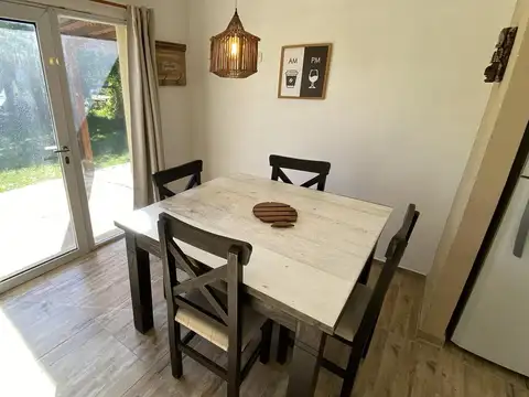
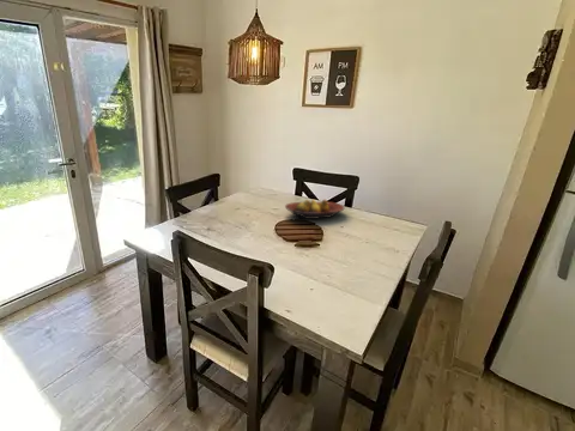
+ fruit bowl (315, 207)
